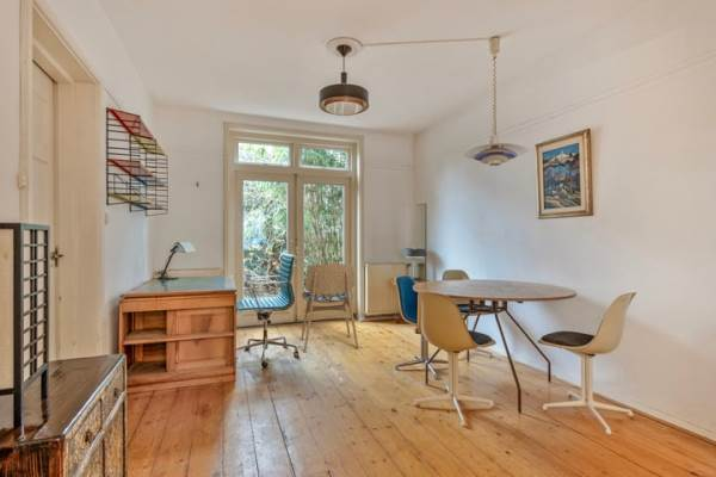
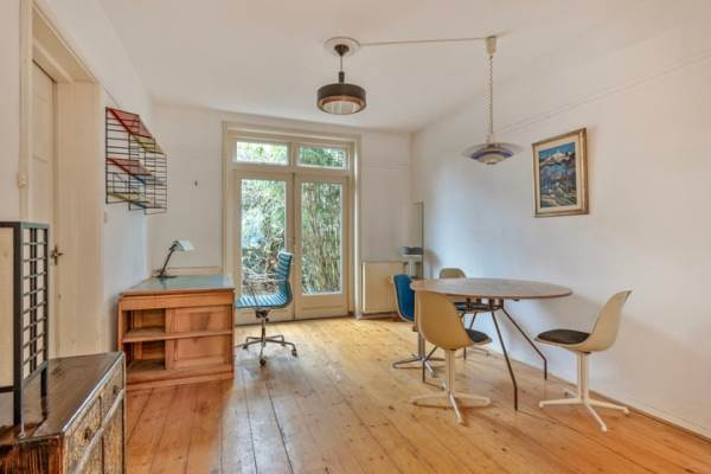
- dining chair (328, 303)
